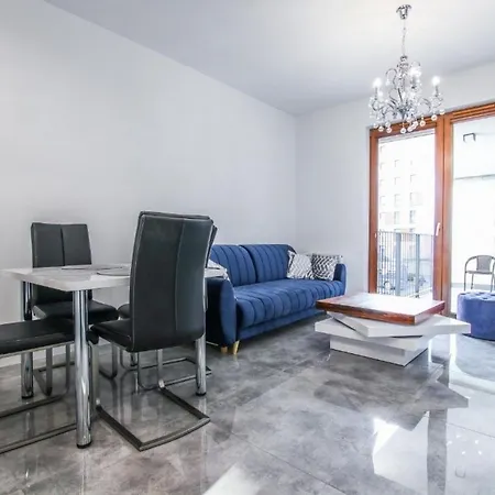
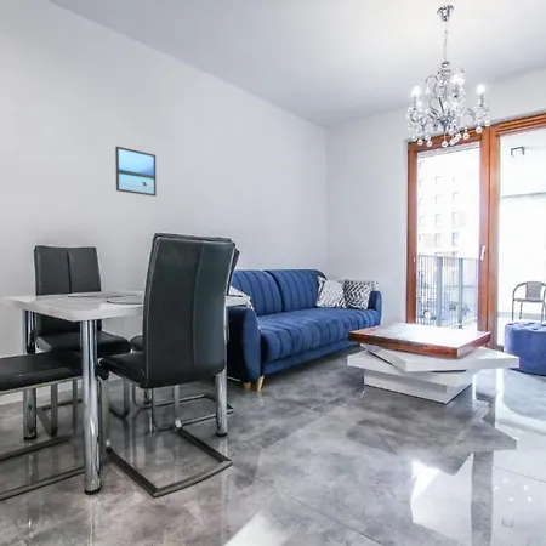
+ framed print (136, 171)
